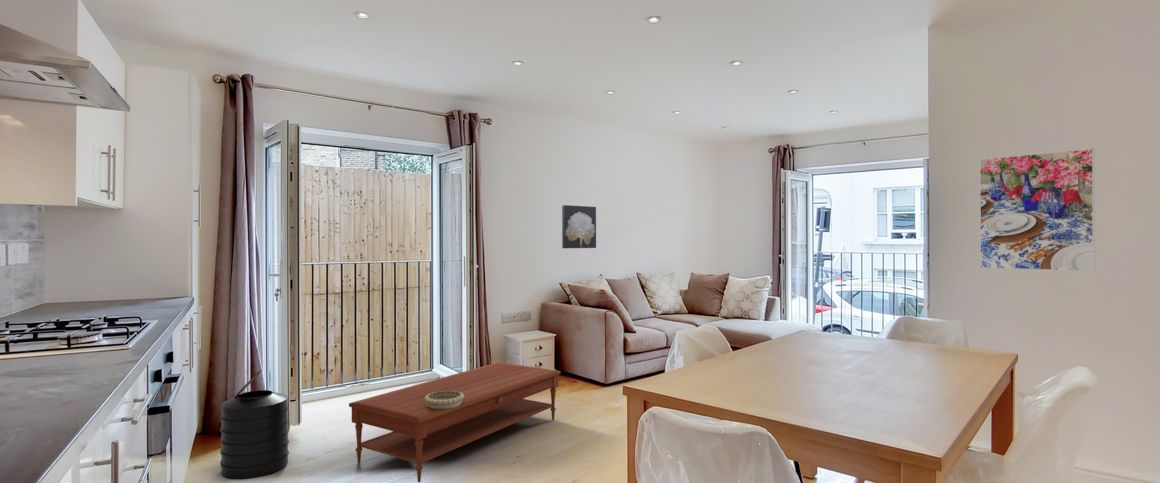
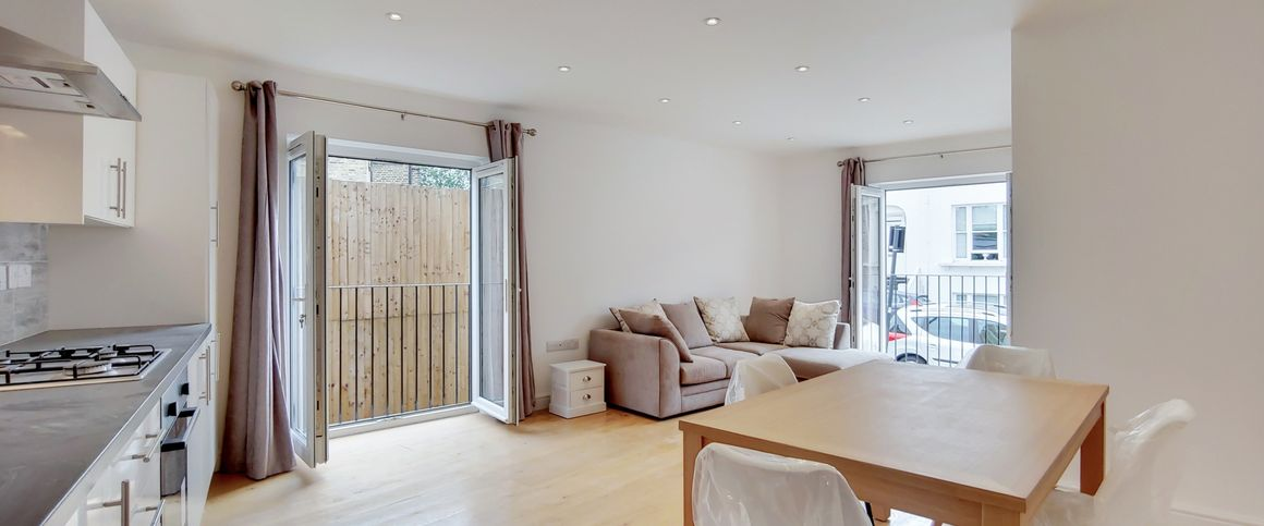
- wall art (579, 227)
- coffee table (466, 412)
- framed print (1033, 211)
- decorative bowl (444, 399)
- trash can (255, 418)
